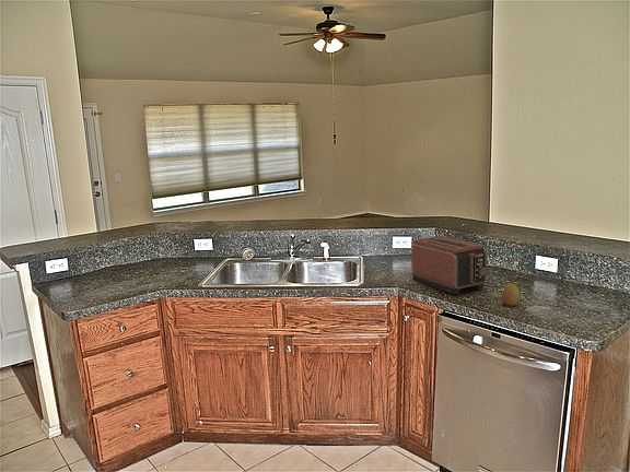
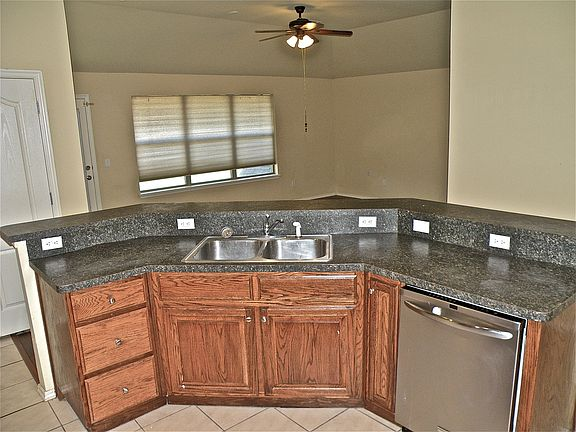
- fruit (510, 291)
- toaster (450, 263)
